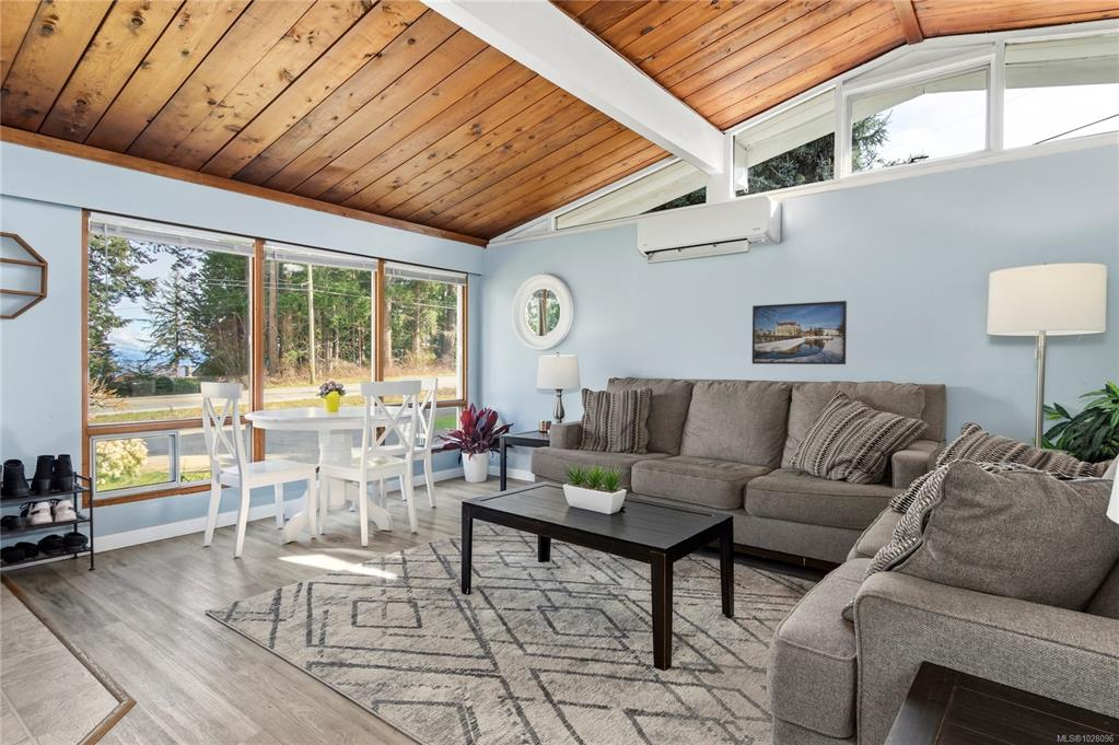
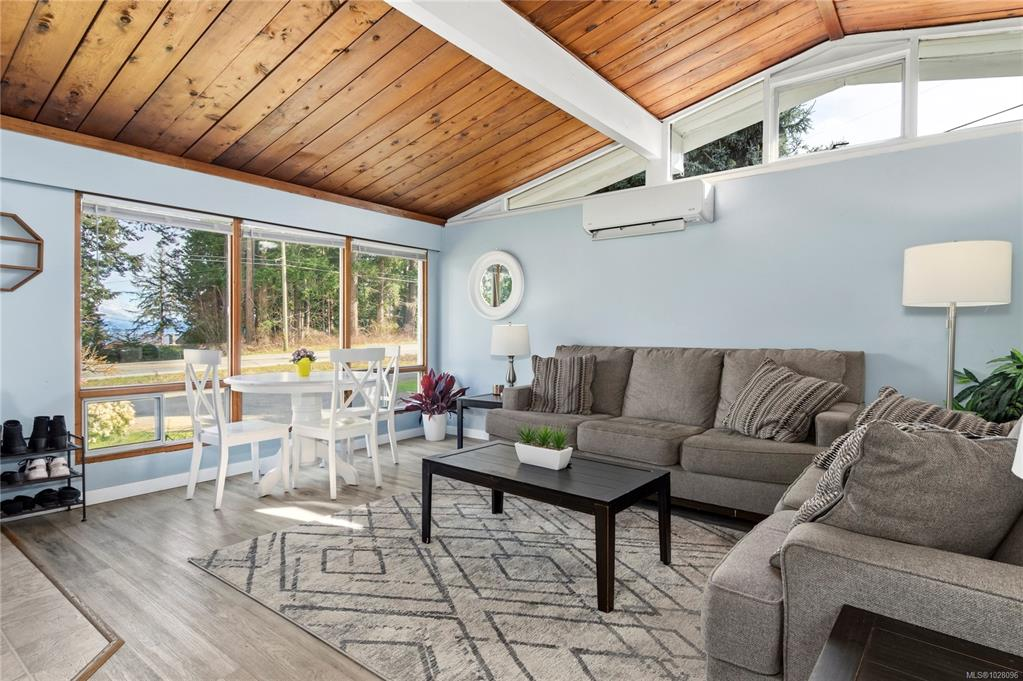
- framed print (796, 334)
